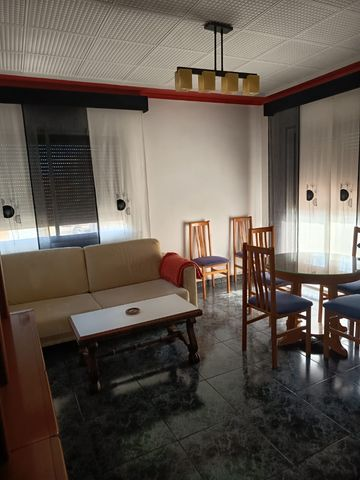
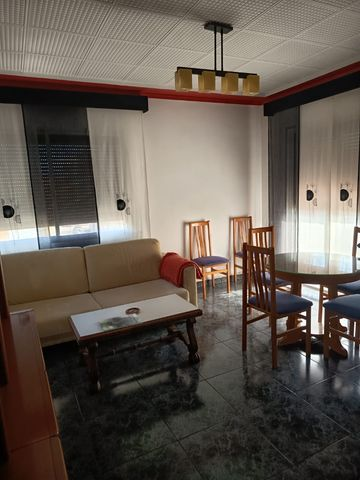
+ magazine (120, 321)
